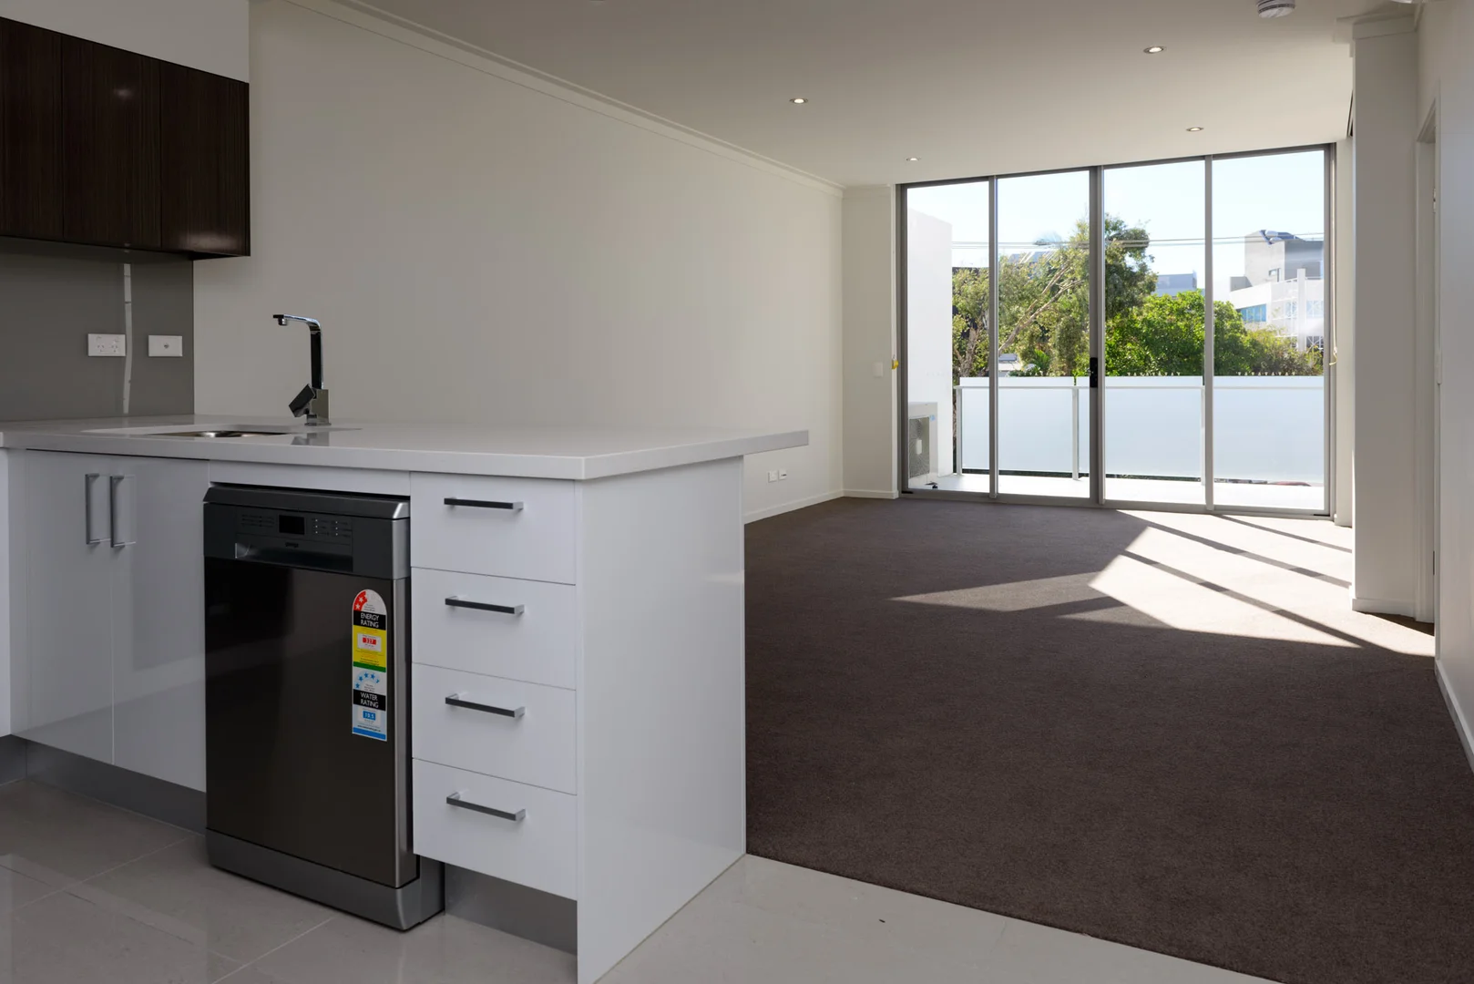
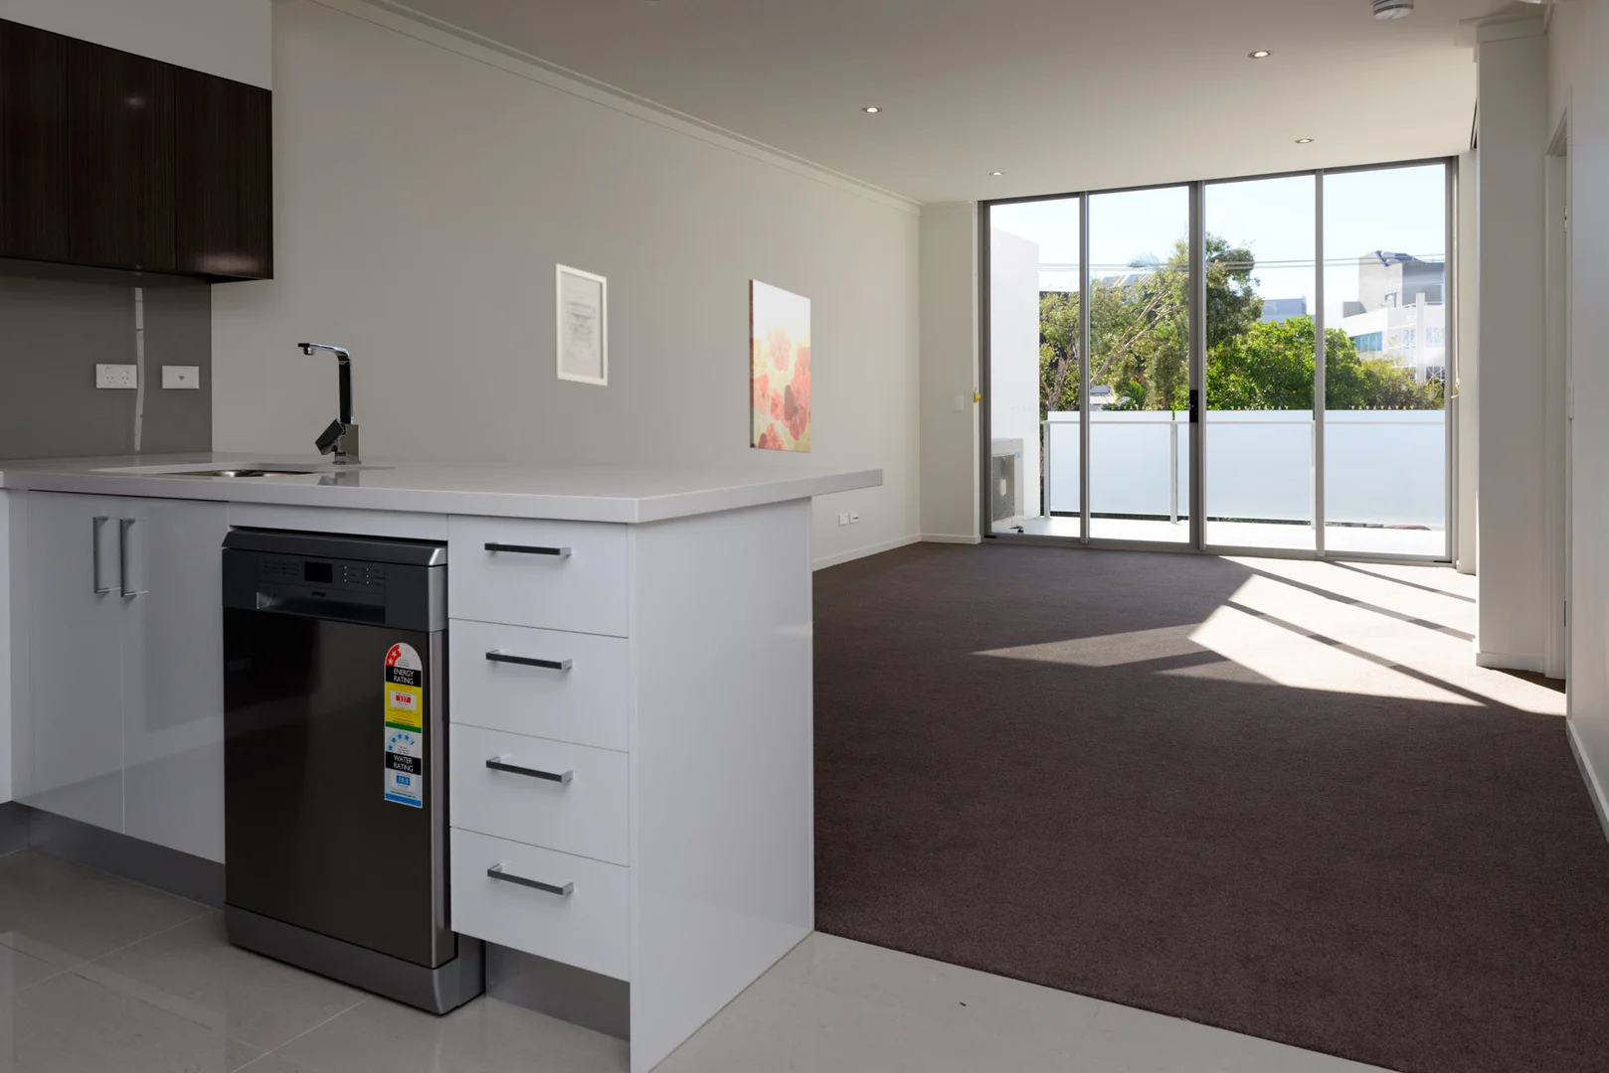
+ wall art (581, 326)
+ wall art (781, 370)
